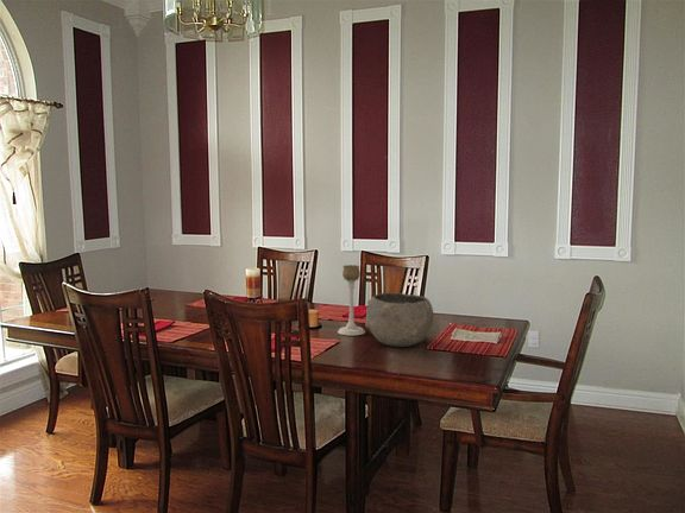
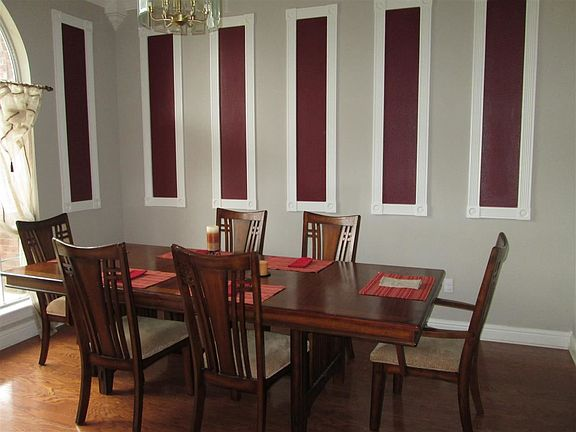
- candle holder (351, 299)
- bowl (400, 319)
